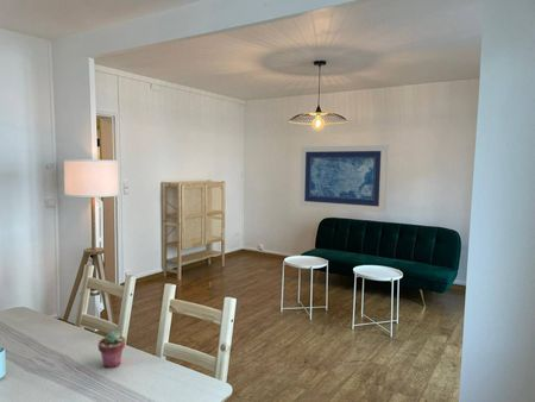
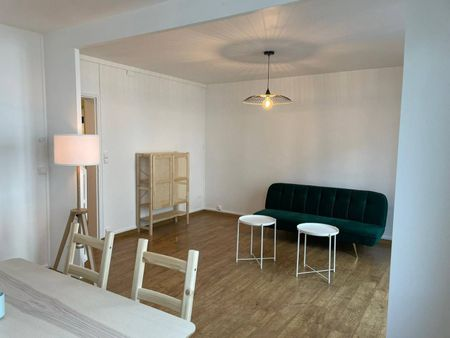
- wall art (340, 177)
- potted succulent (112, 347)
